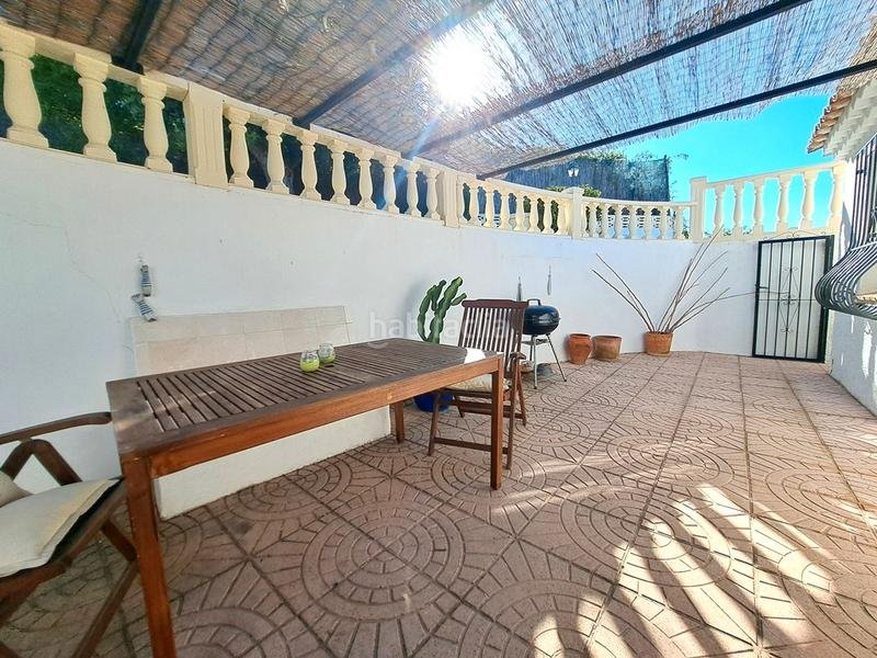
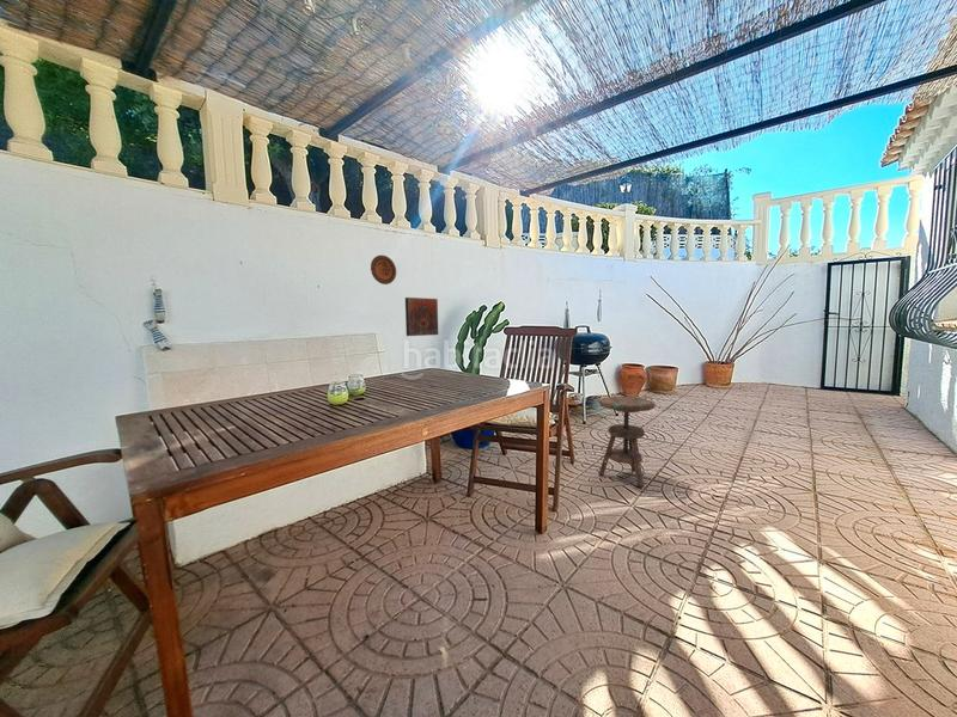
+ decorative plate (383, 269)
+ decorative tile (422, 317)
+ side table (626, 439)
